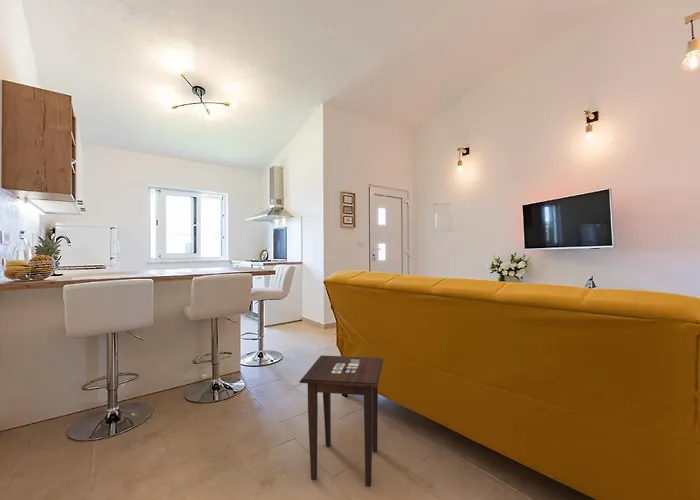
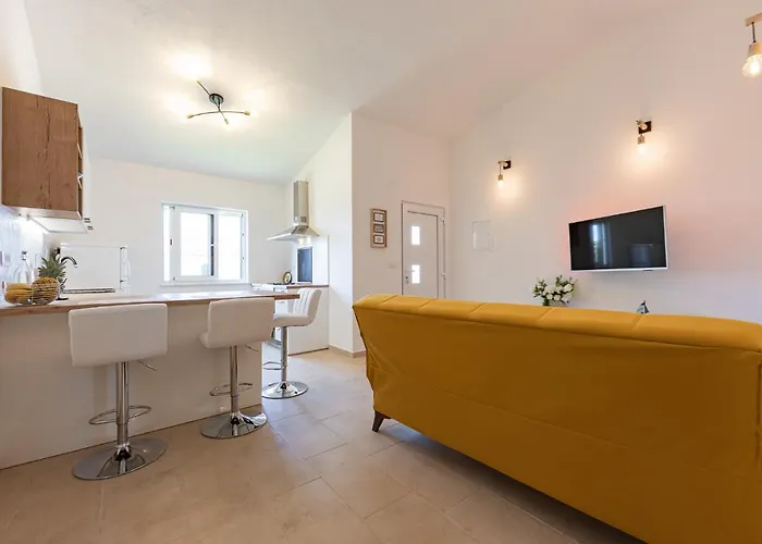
- side table (330, 413)
